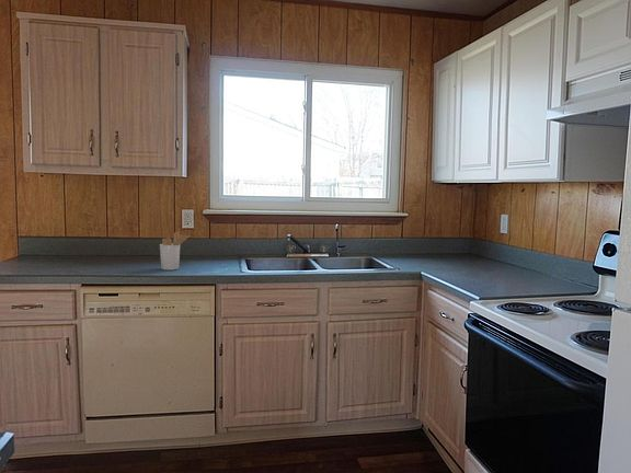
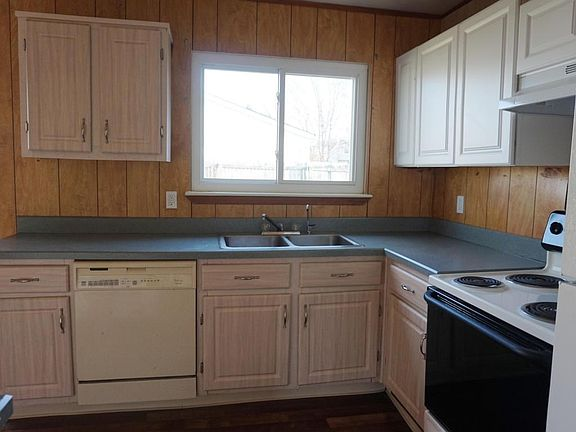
- utensil holder (174, 251)
